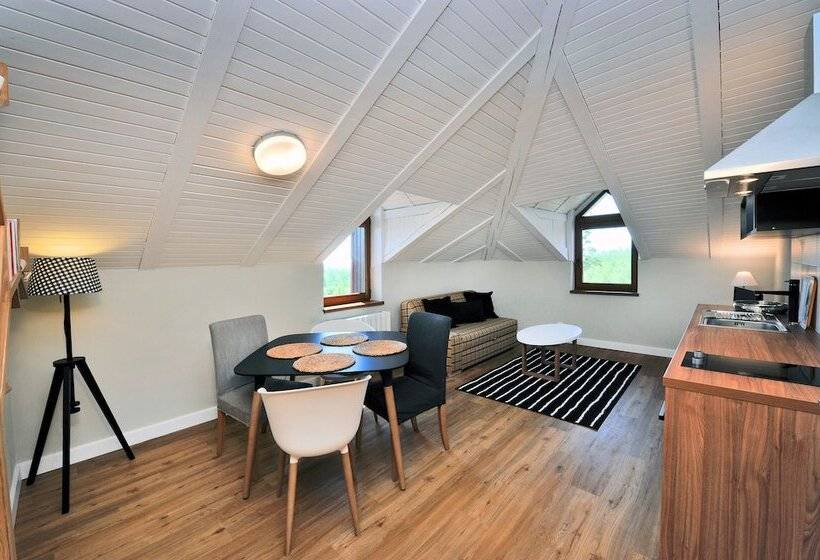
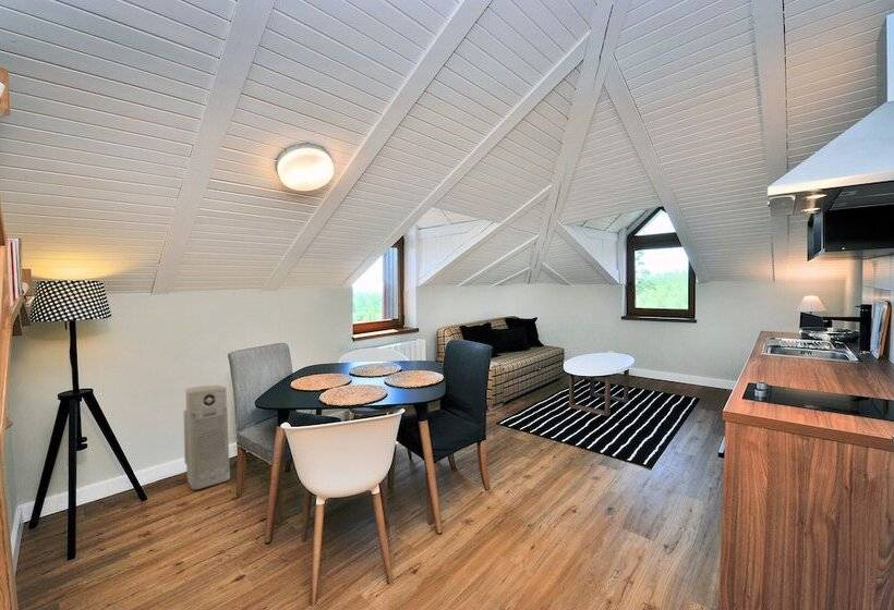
+ air purifier (205, 431)
